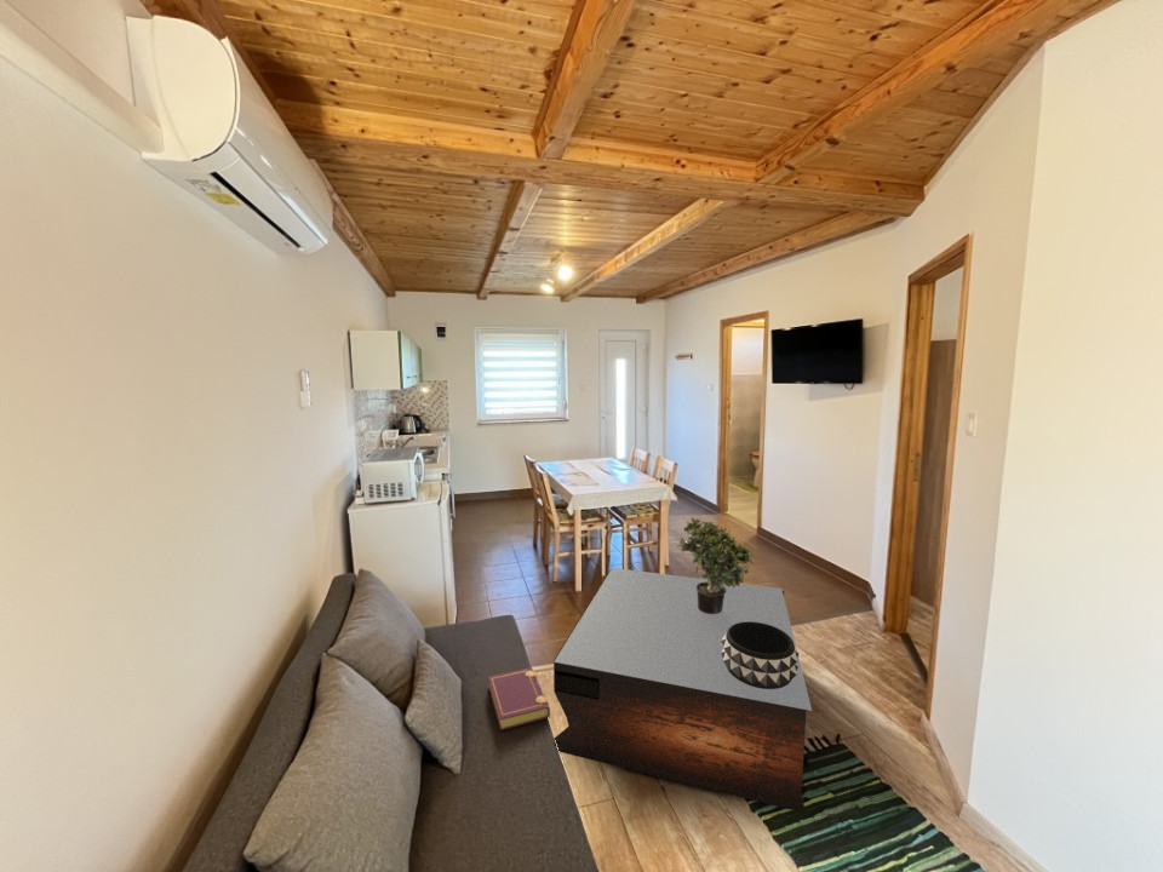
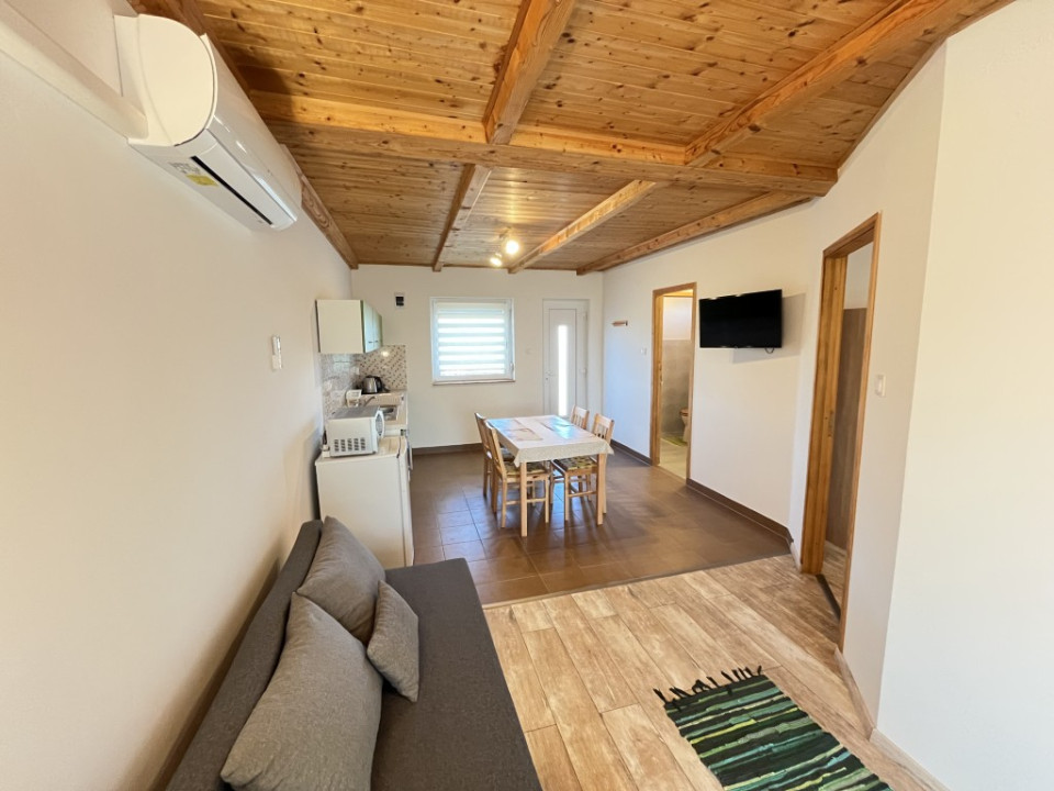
- decorative bowl (758, 653)
- potted plant (707, 566)
- coffee table (683, 659)
- book (517, 695)
